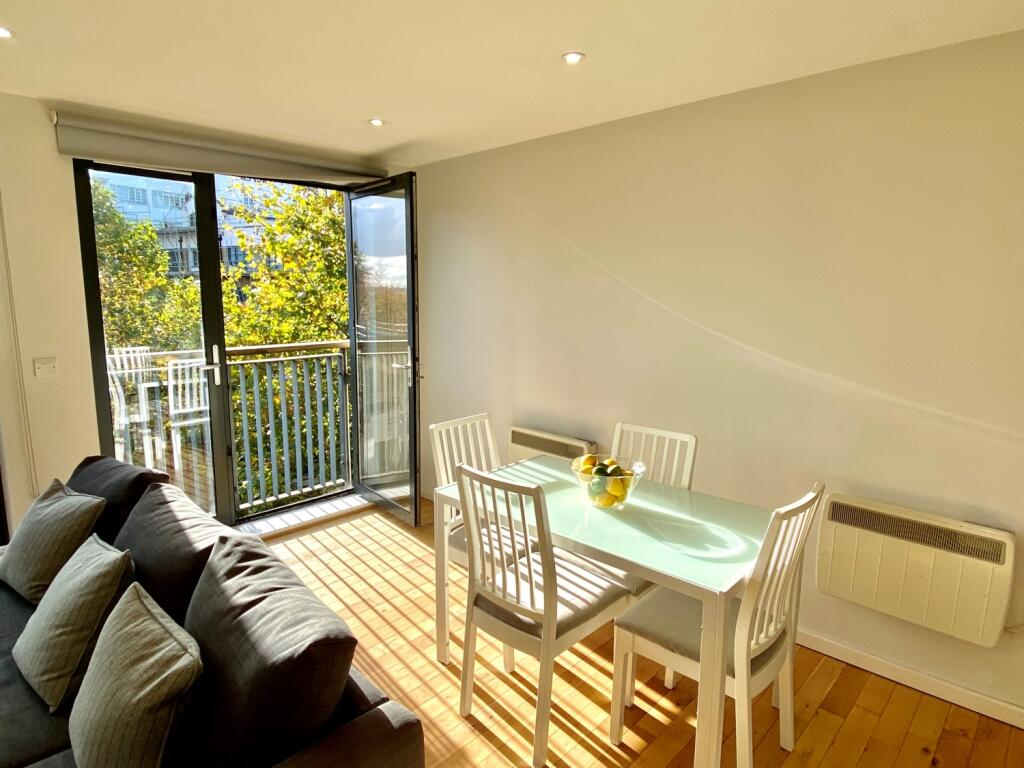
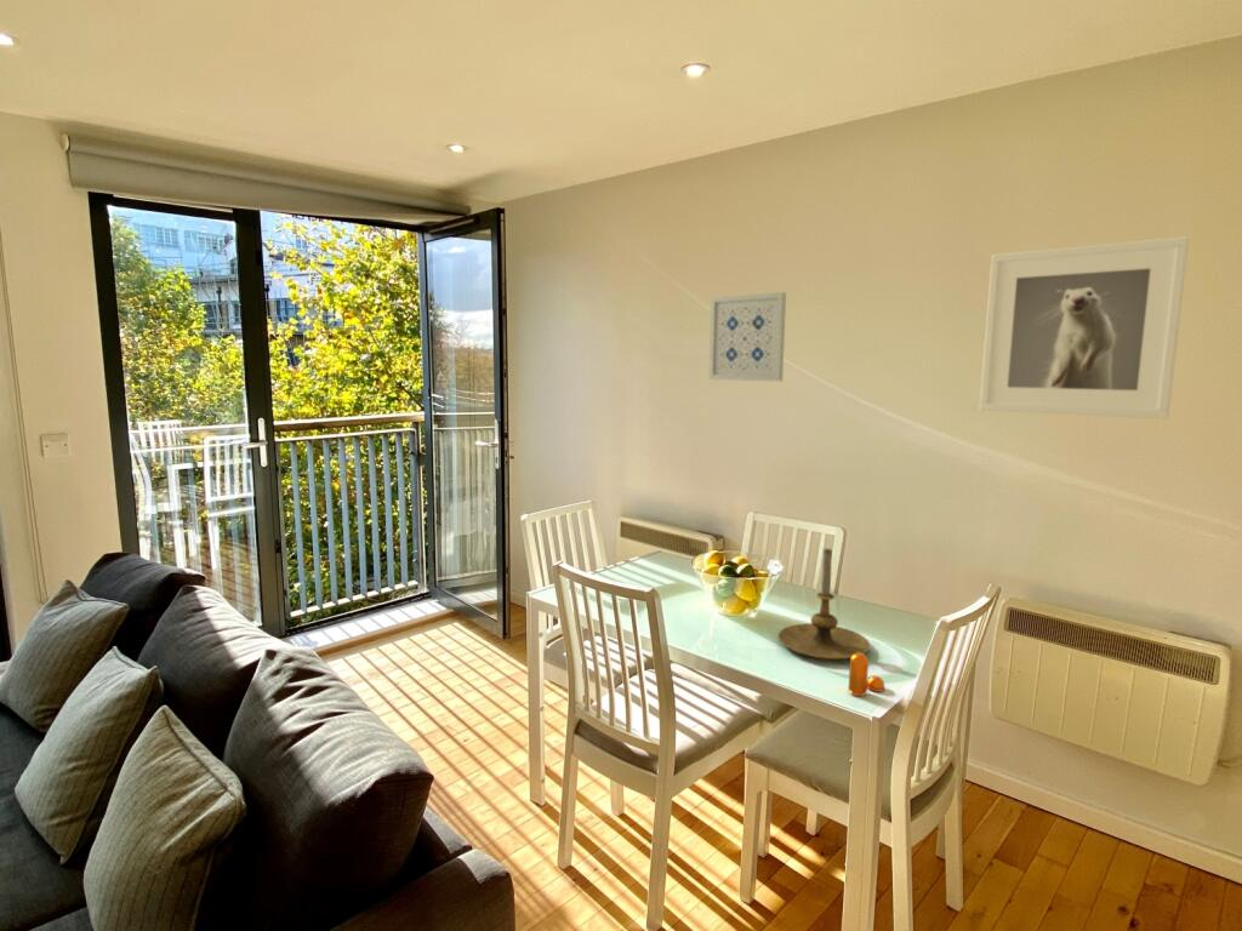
+ pepper shaker (867, 670)
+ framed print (1075, 331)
+ candle holder (825, 596)
+ wall art (745, 337)
